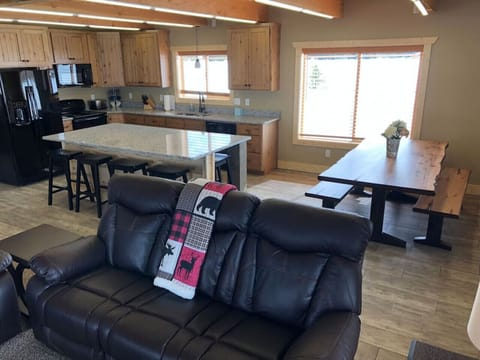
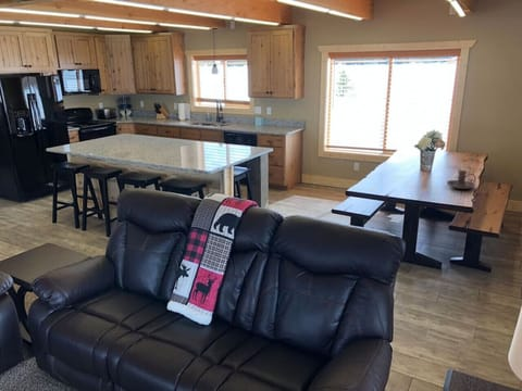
+ candle holder (463, 178)
